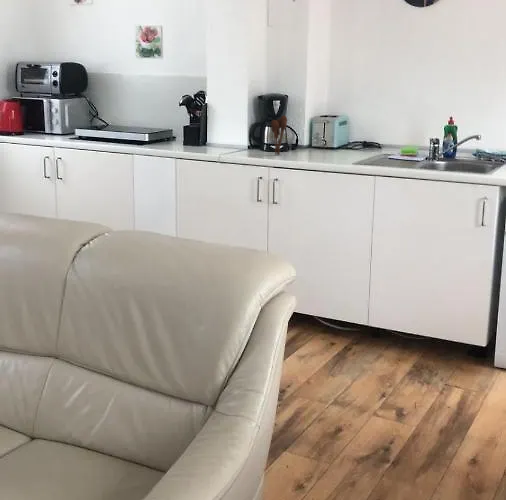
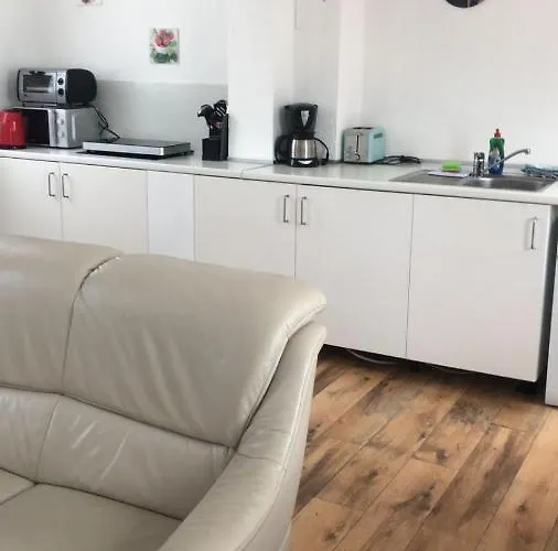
- utensil holder (278, 135)
